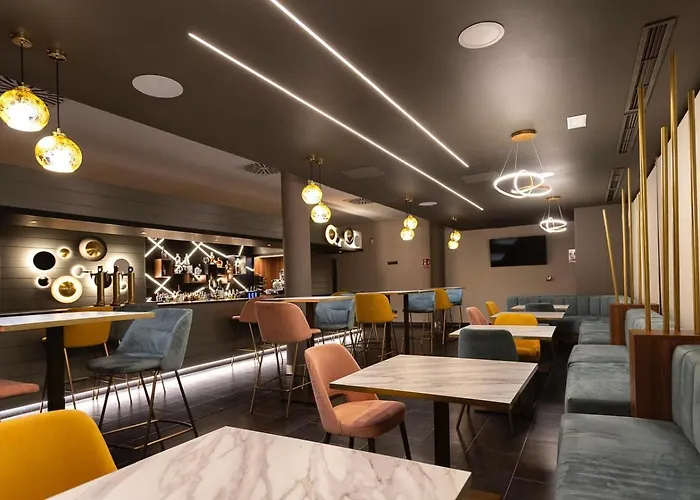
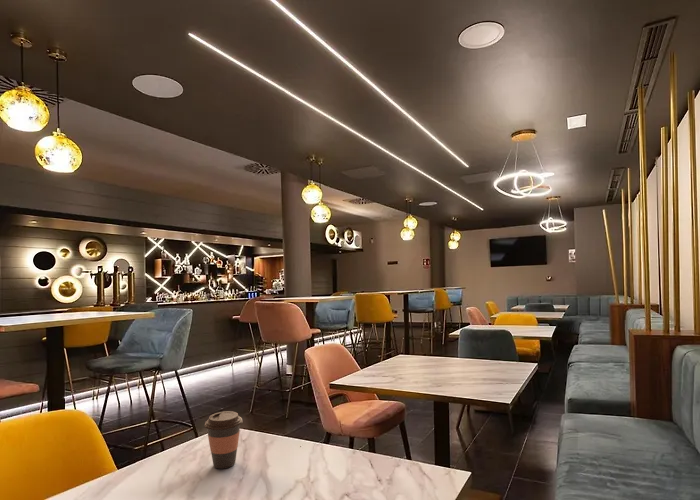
+ coffee cup (224, 439)
